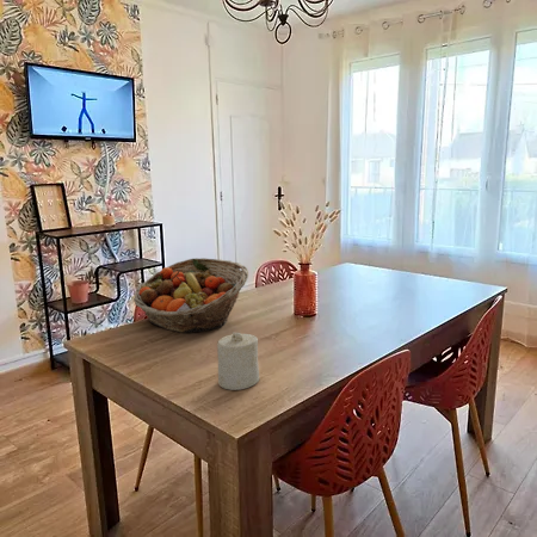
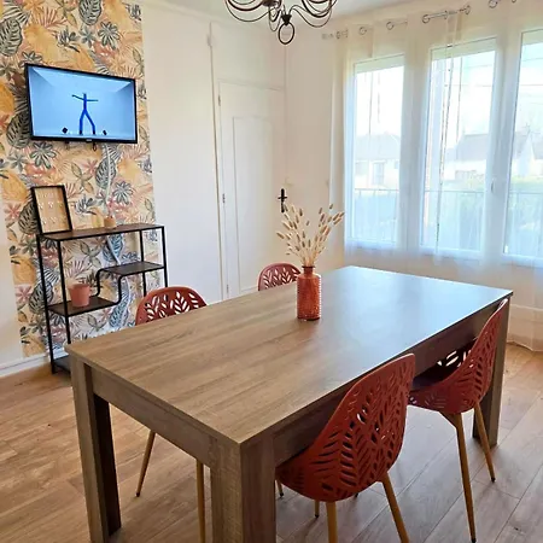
- fruit basket (191, 292)
- candle (237, 356)
